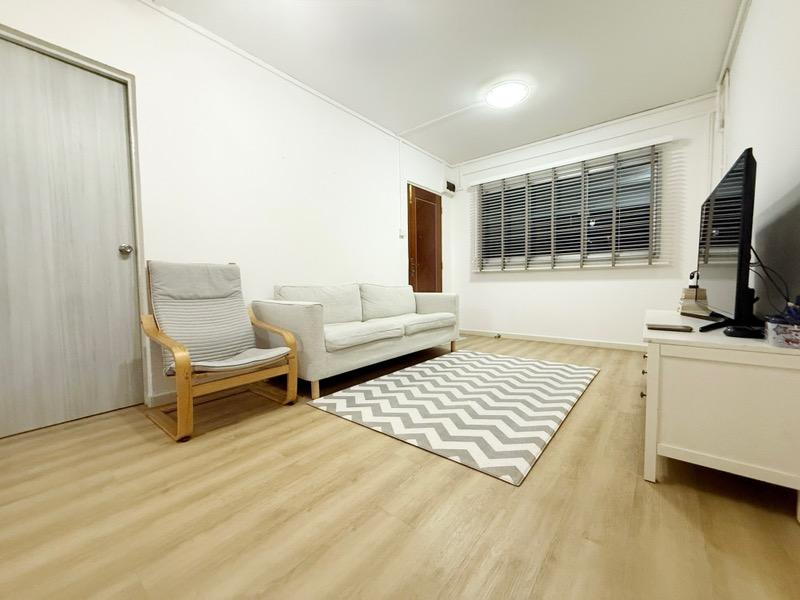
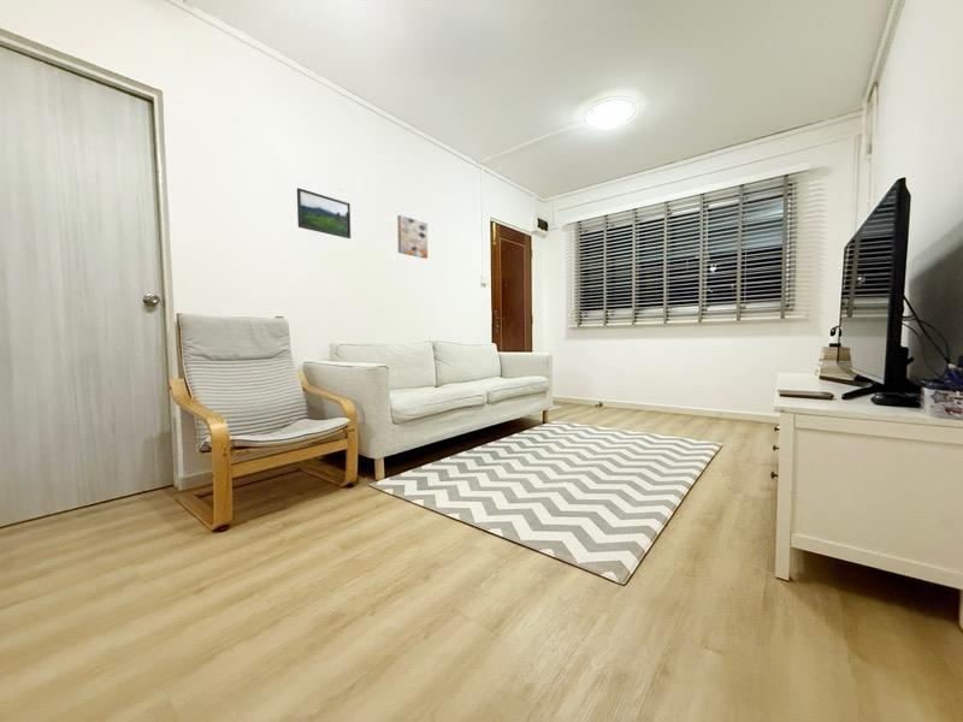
+ wall art (413, 237)
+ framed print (325, 214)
